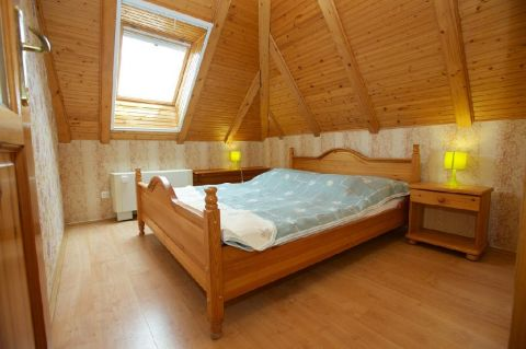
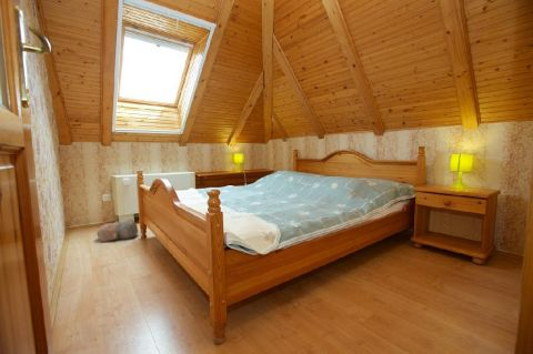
+ plush toy (118, 230)
